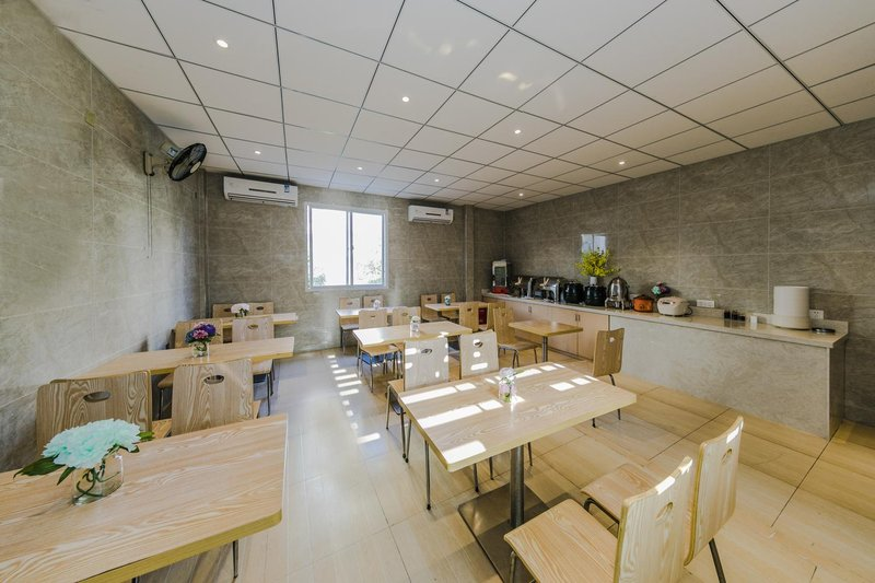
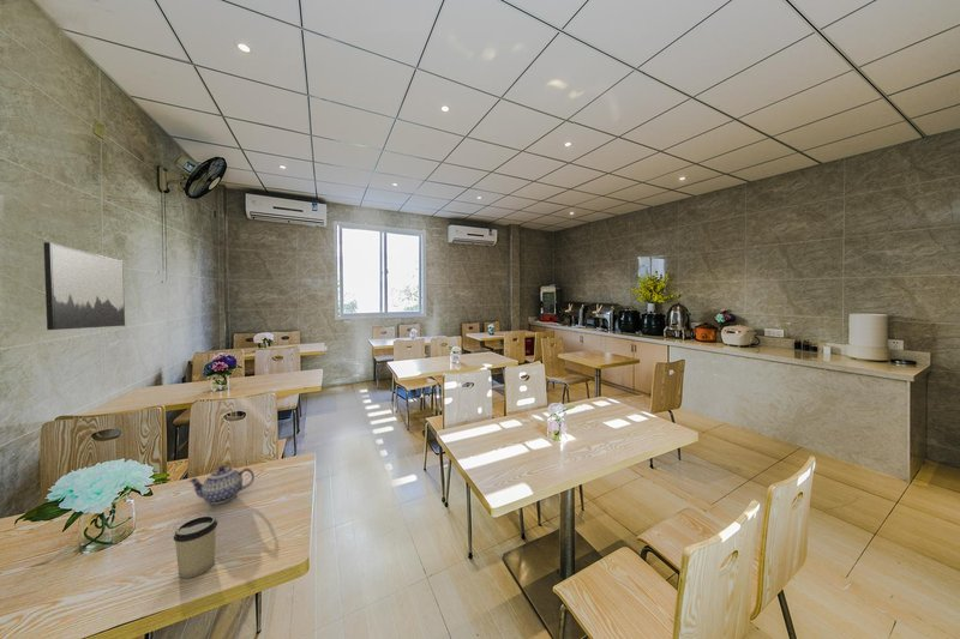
+ wall art (90, 290)
+ cup (196, 545)
+ teapot (222, 482)
